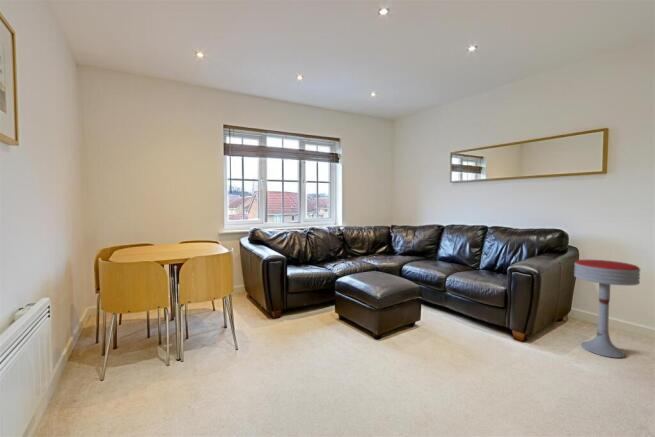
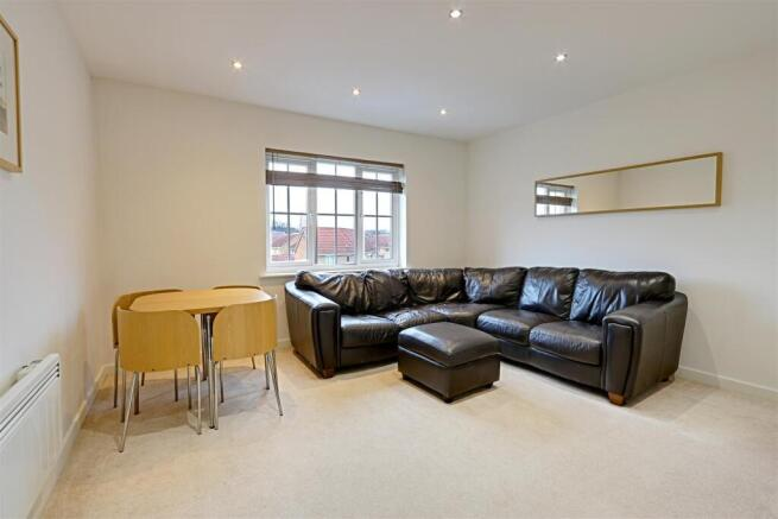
- bar stool (604, 305)
